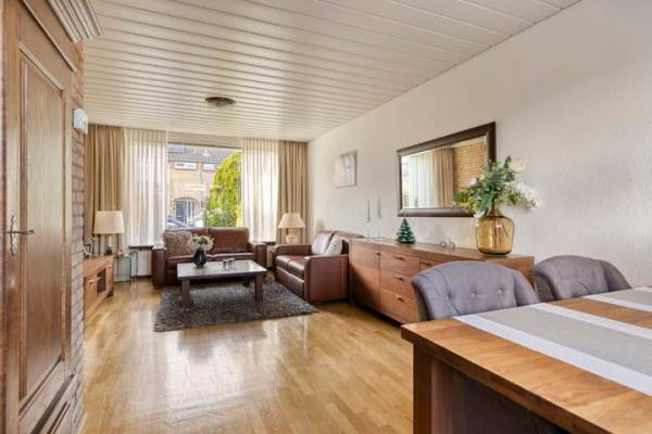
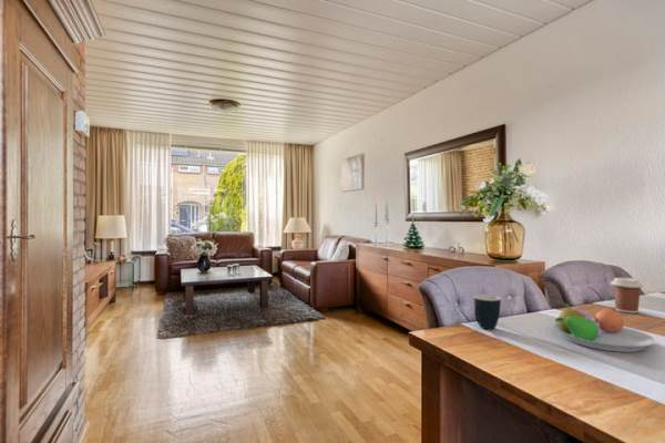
+ fruit bowl (596, 323)
+ coffee cup (626, 295)
+ mug (484, 312)
